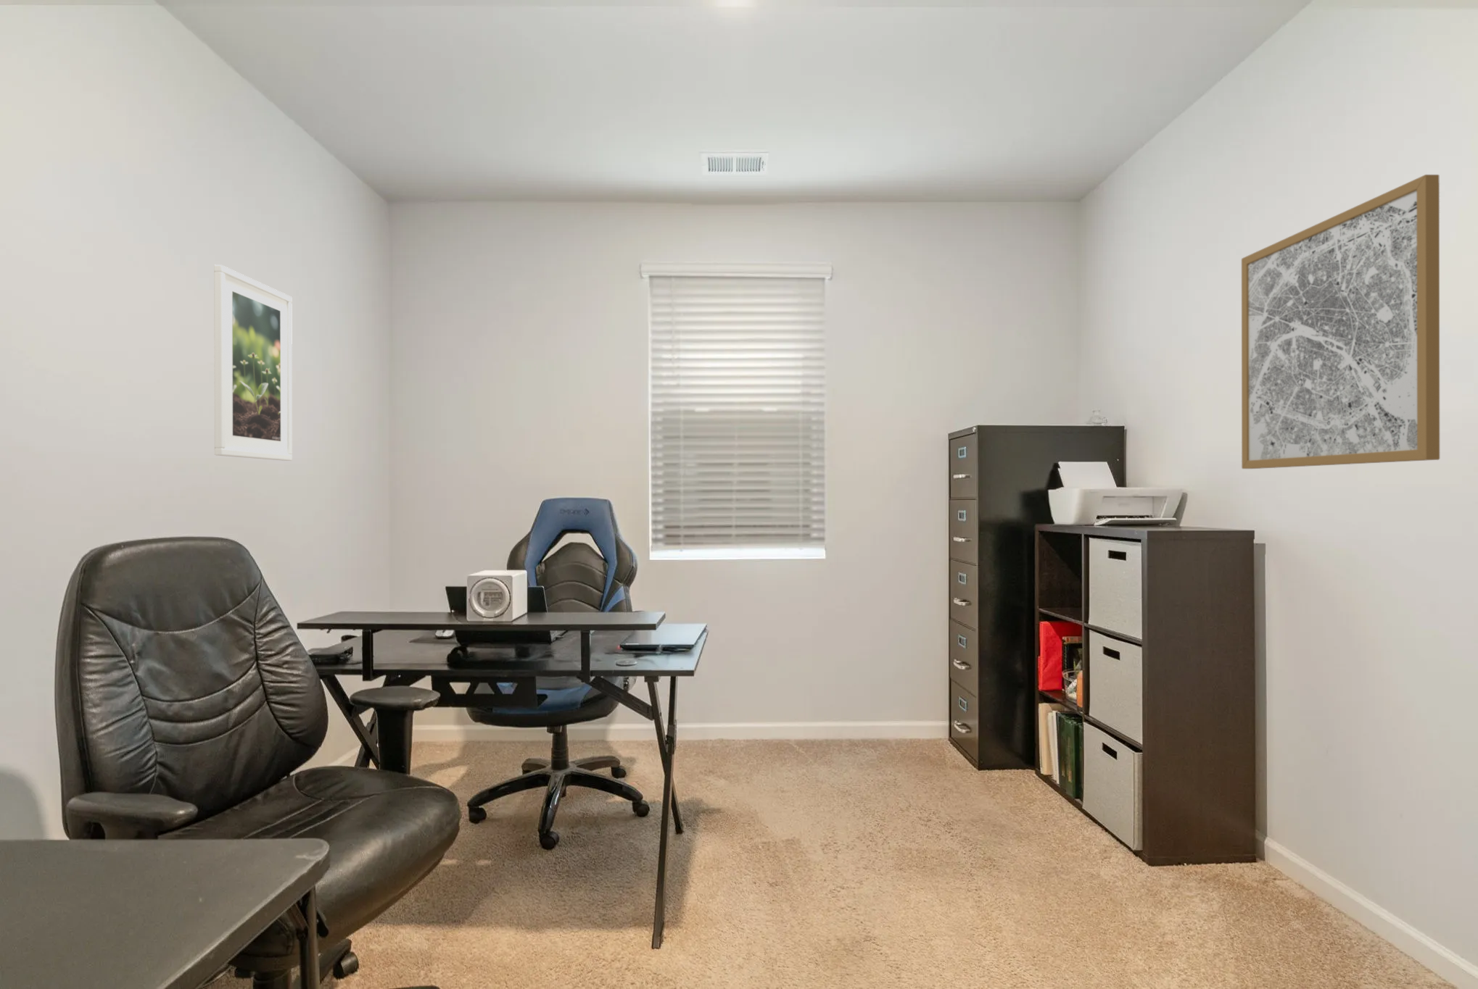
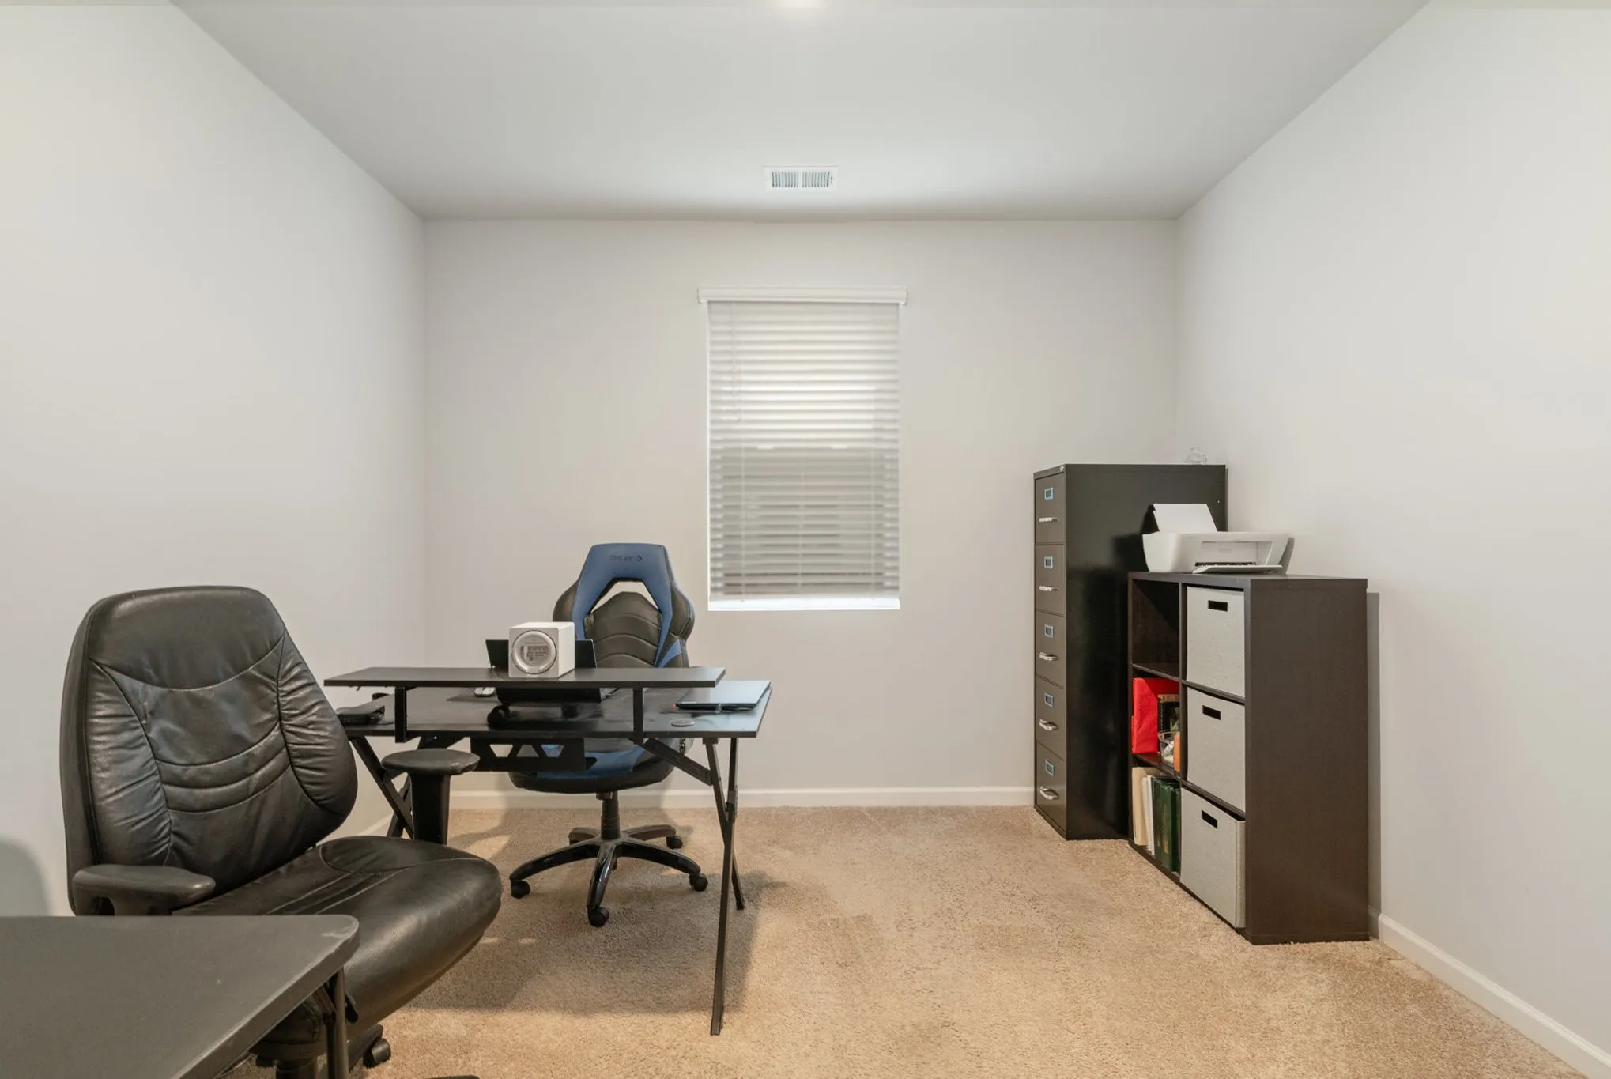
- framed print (256, 370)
- wall art (1324, 343)
